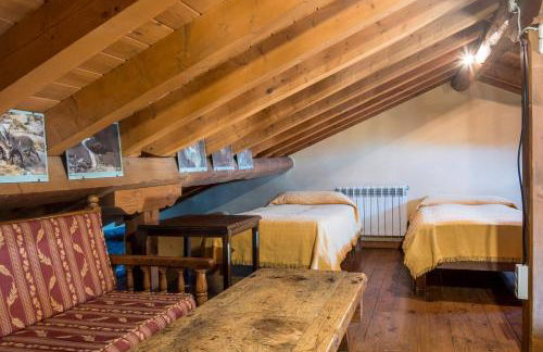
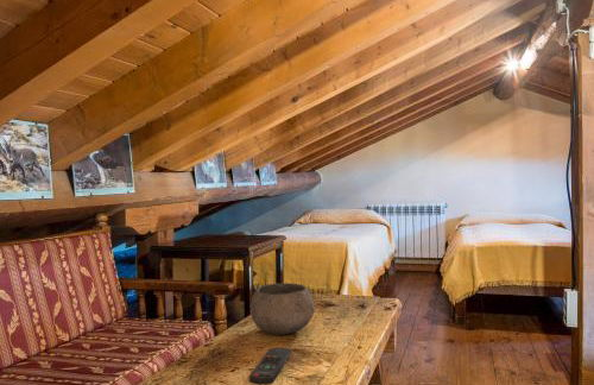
+ remote control (271, 364)
+ bowl (282, 309)
